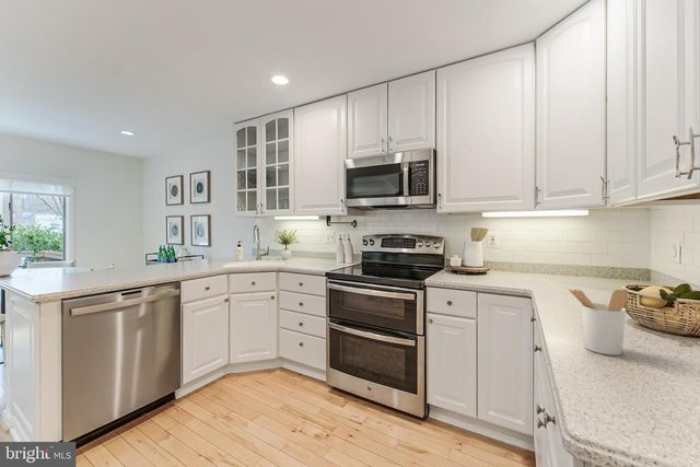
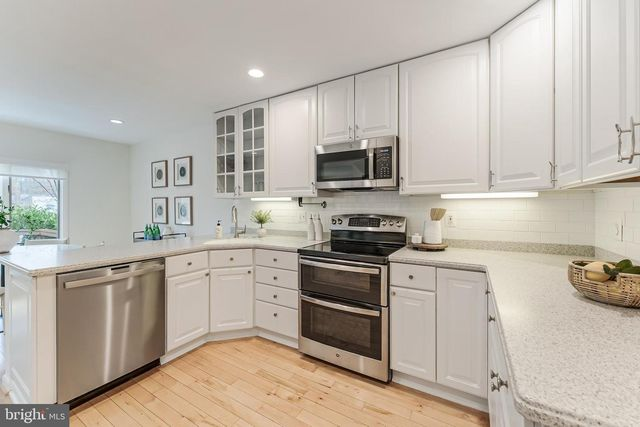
- utensil holder (594, 317)
